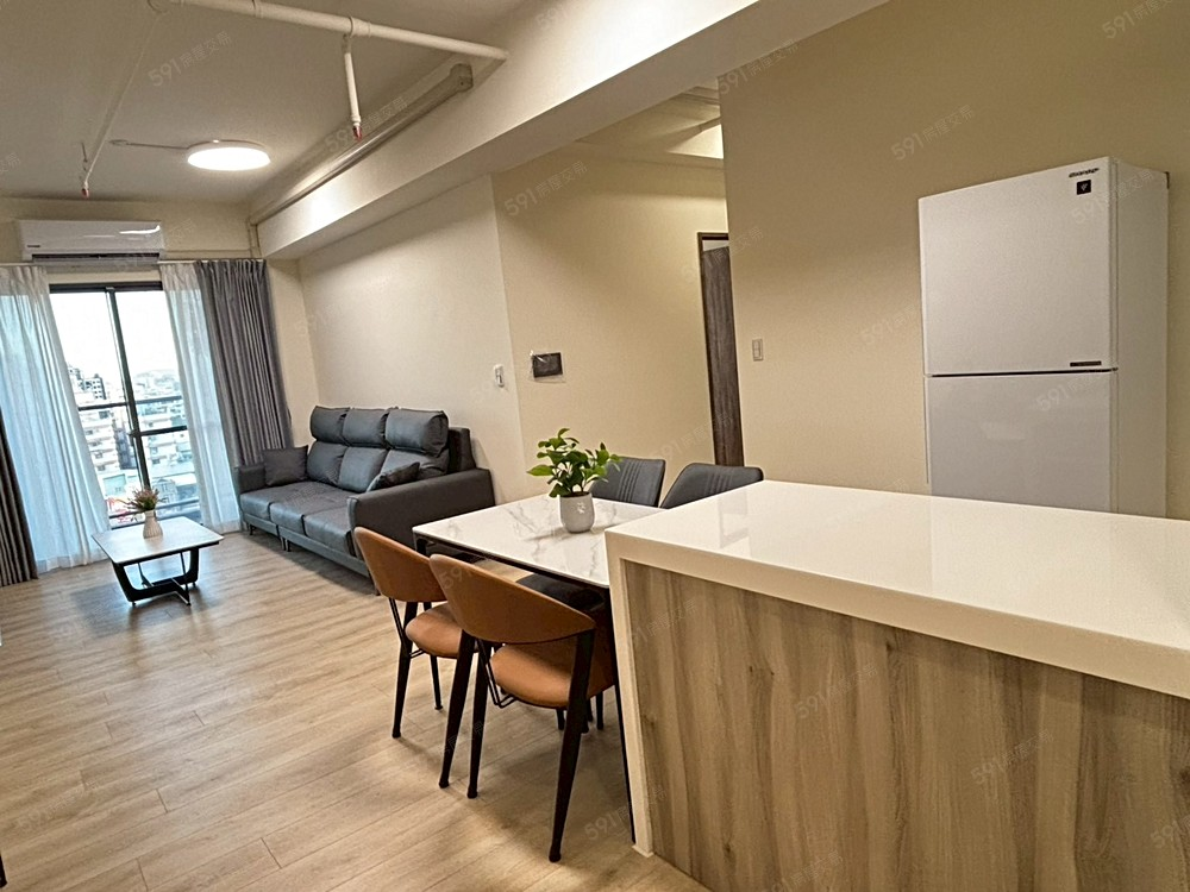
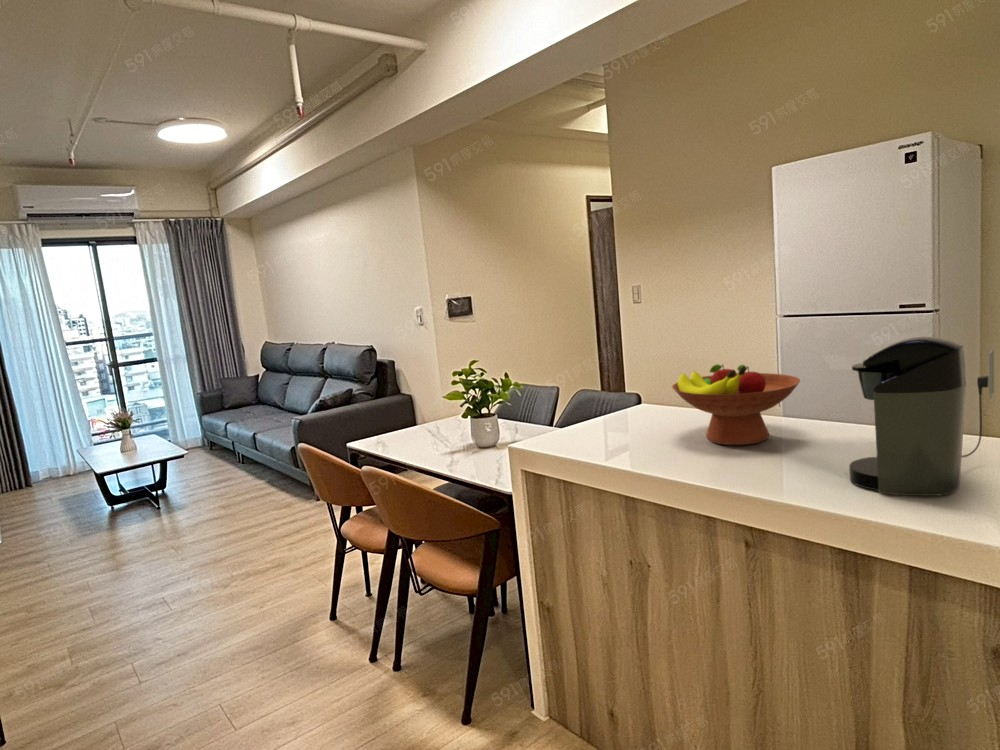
+ coffee maker (916, 405)
+ fruit bowl (735, 400)
